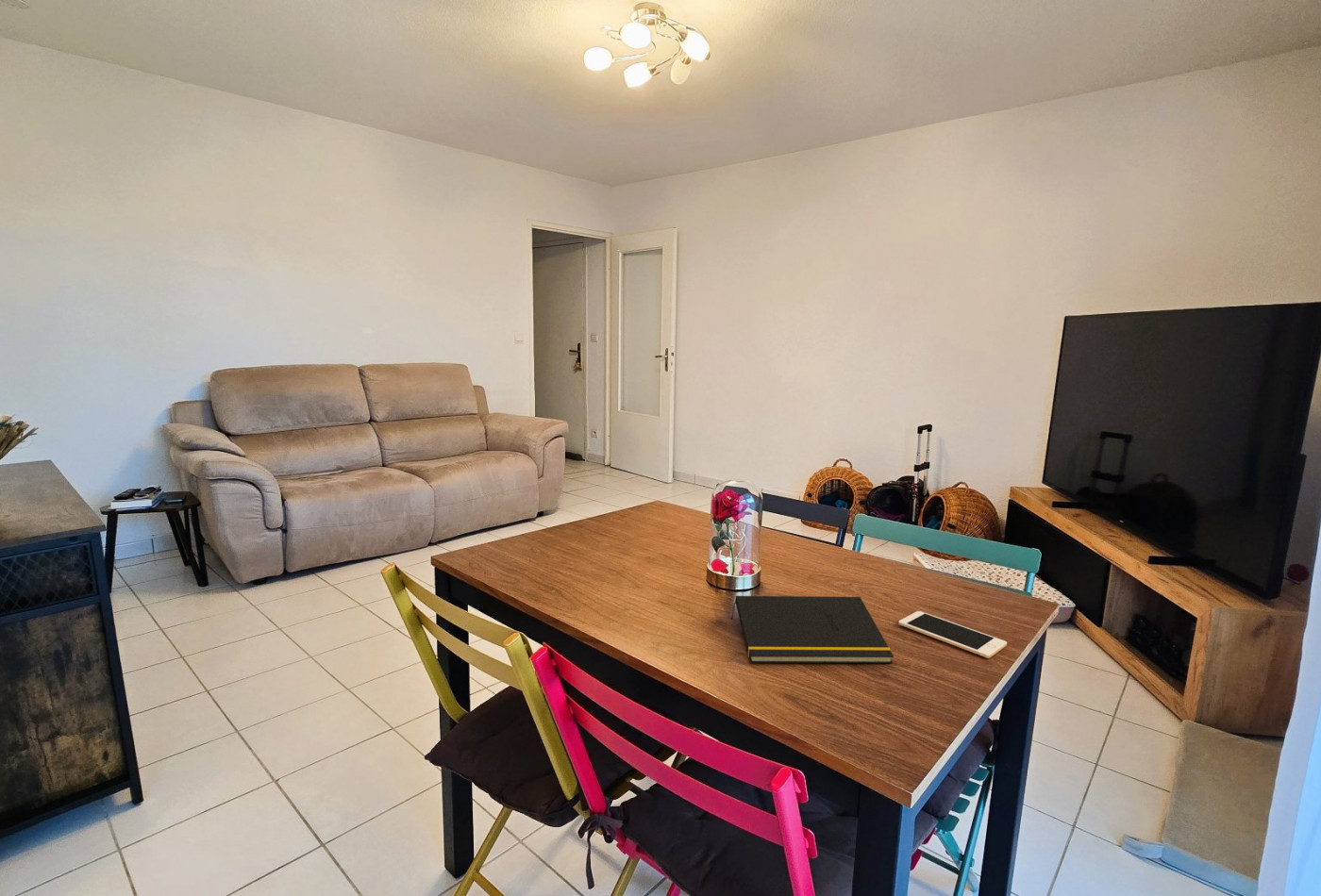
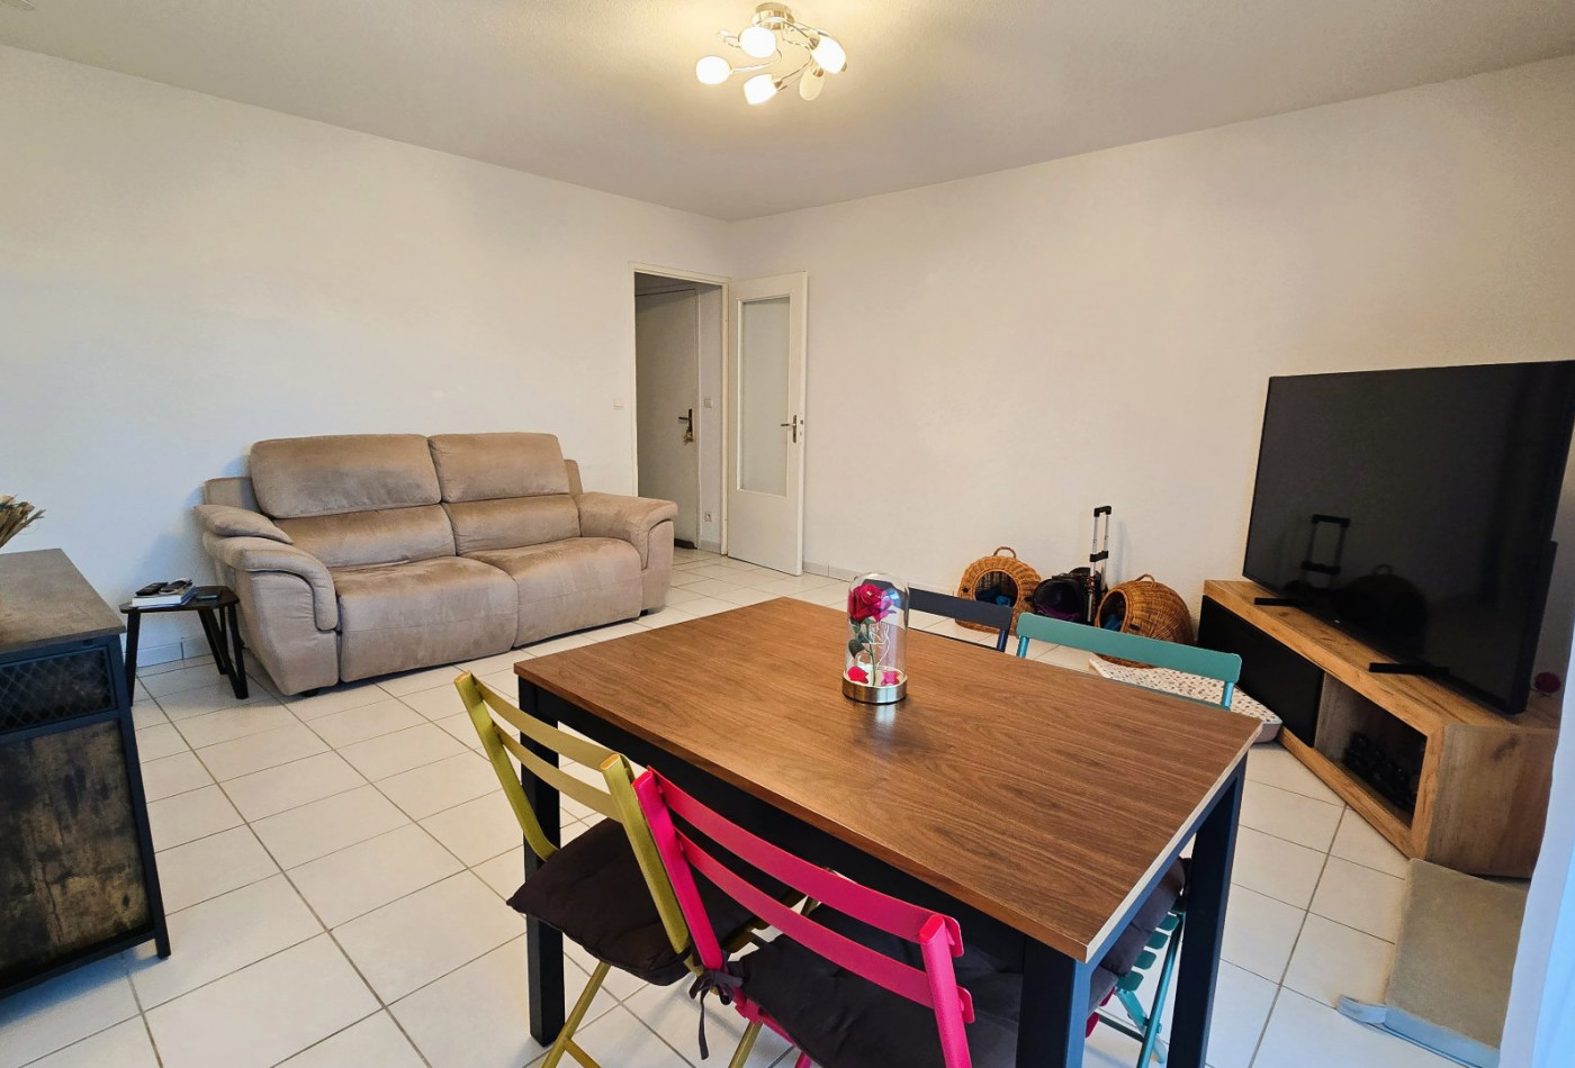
- notepad (809, 627)
- cell phone (950, 633)
